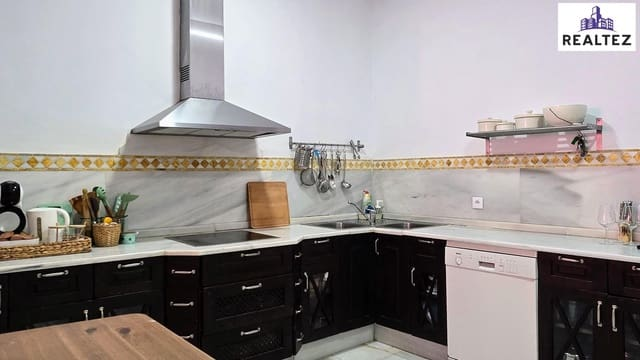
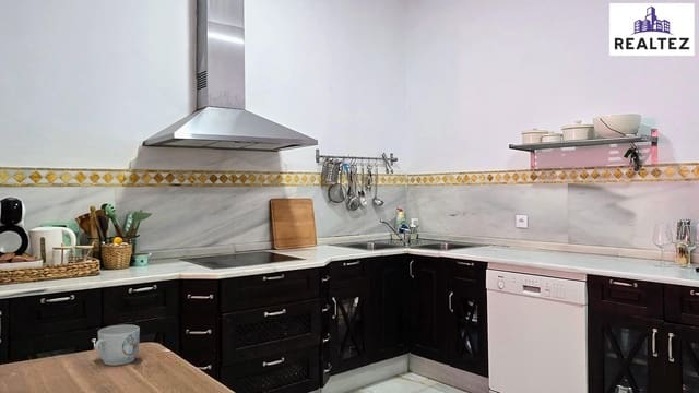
+ mug (115, 346)
